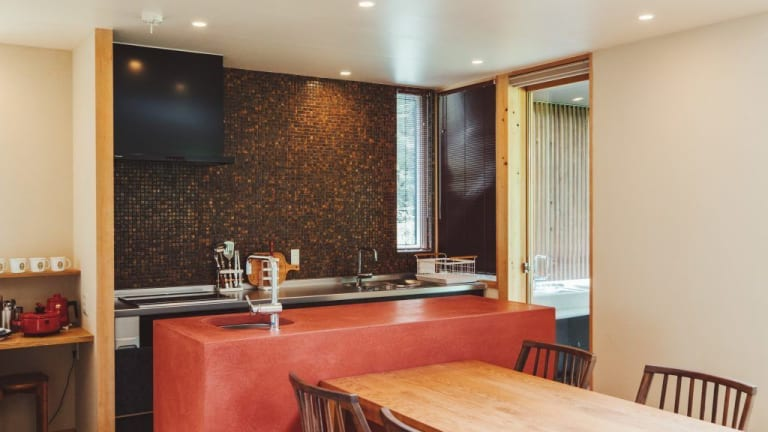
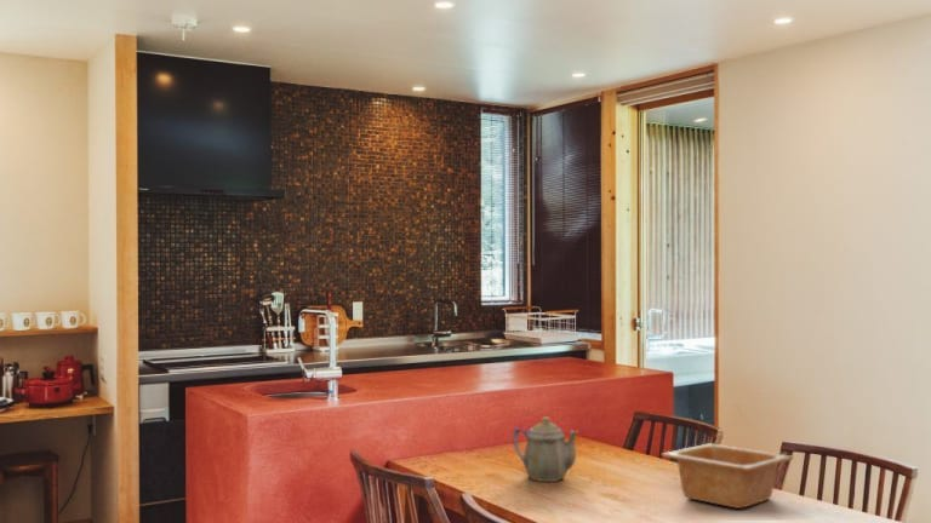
+ teapot (546, 447)
+ serving bowl (727, 476)
